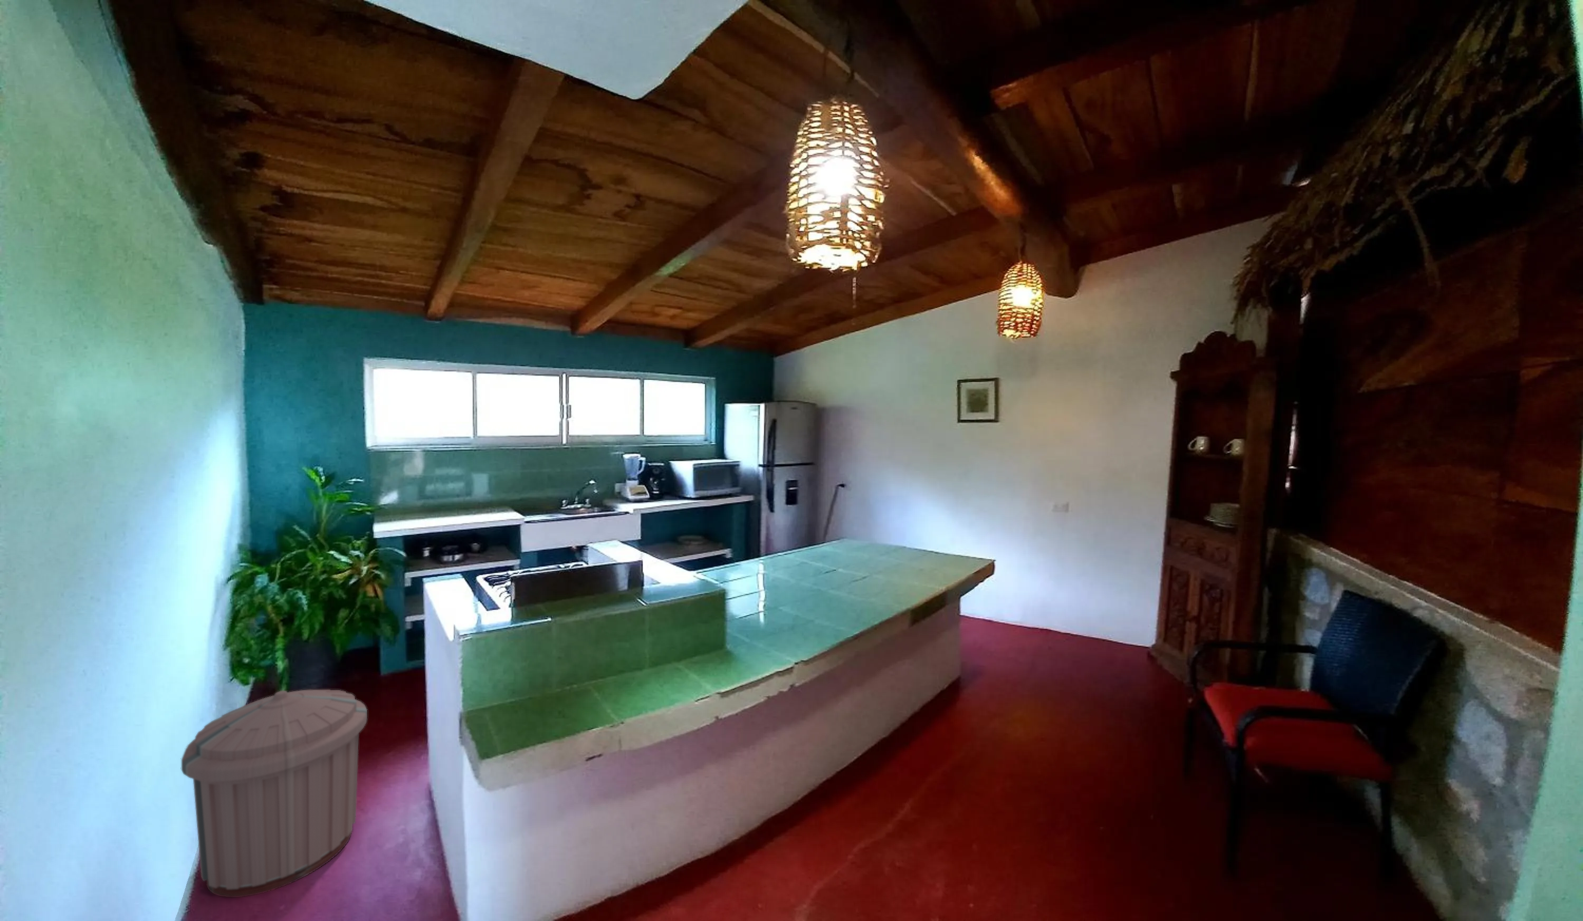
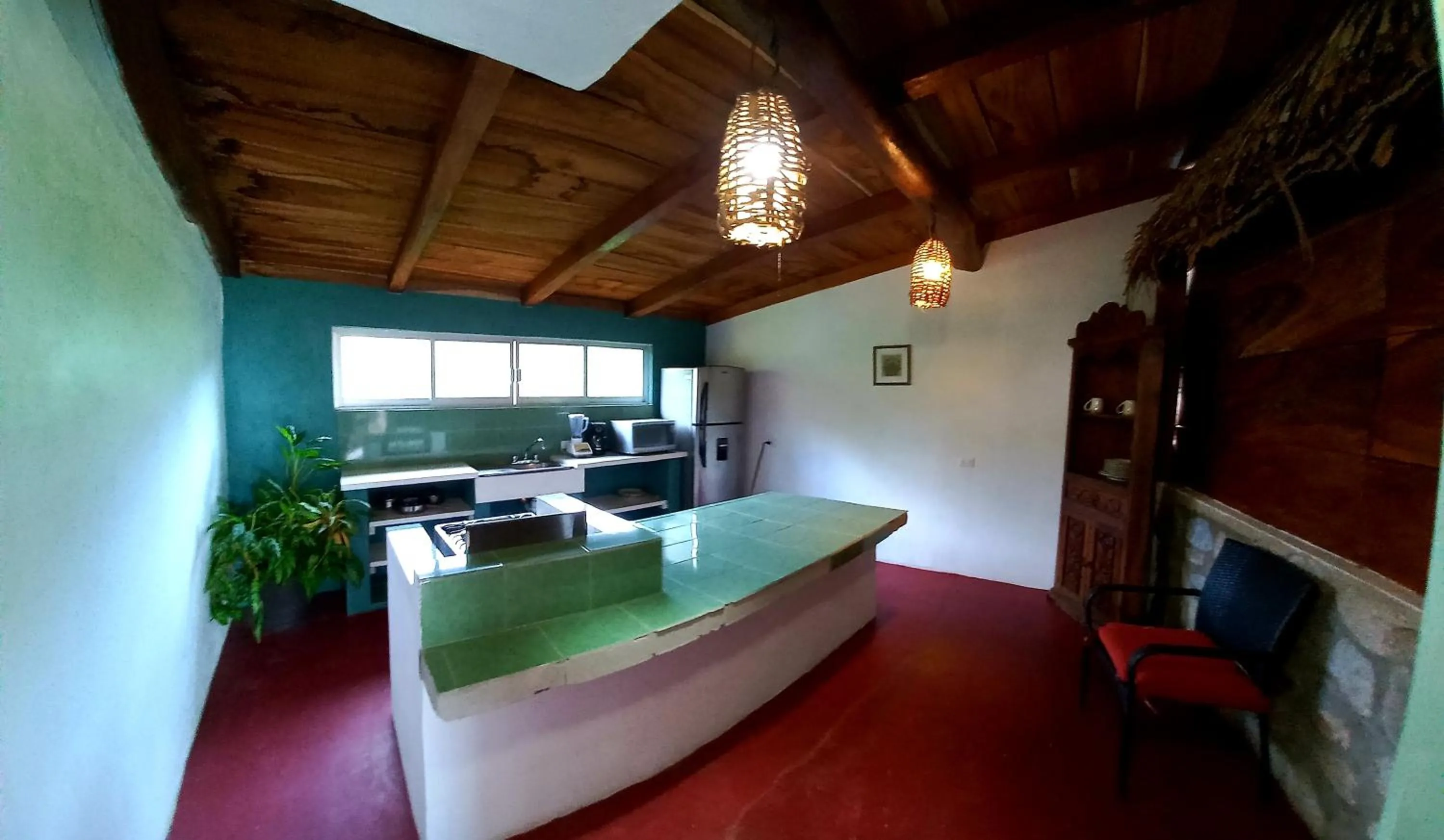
- trash can (283, 773)
